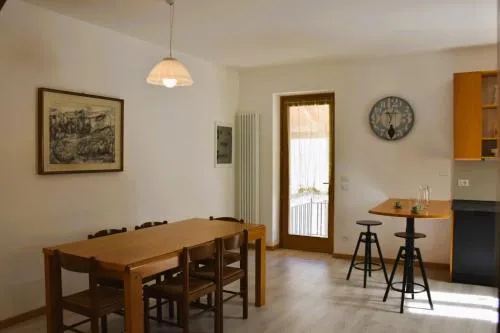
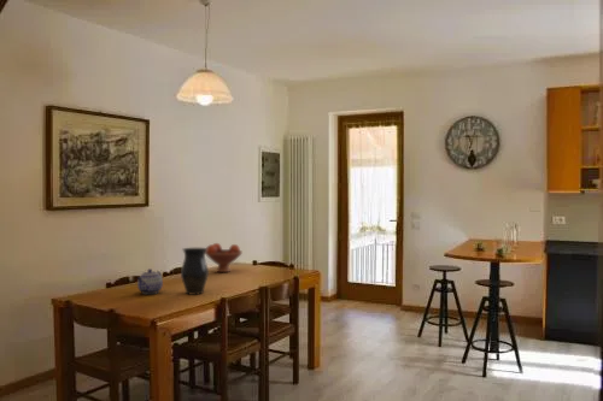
+ fruit bowl (223, 258)
+ vase (194, 270)
+ teapot (150, 281)
